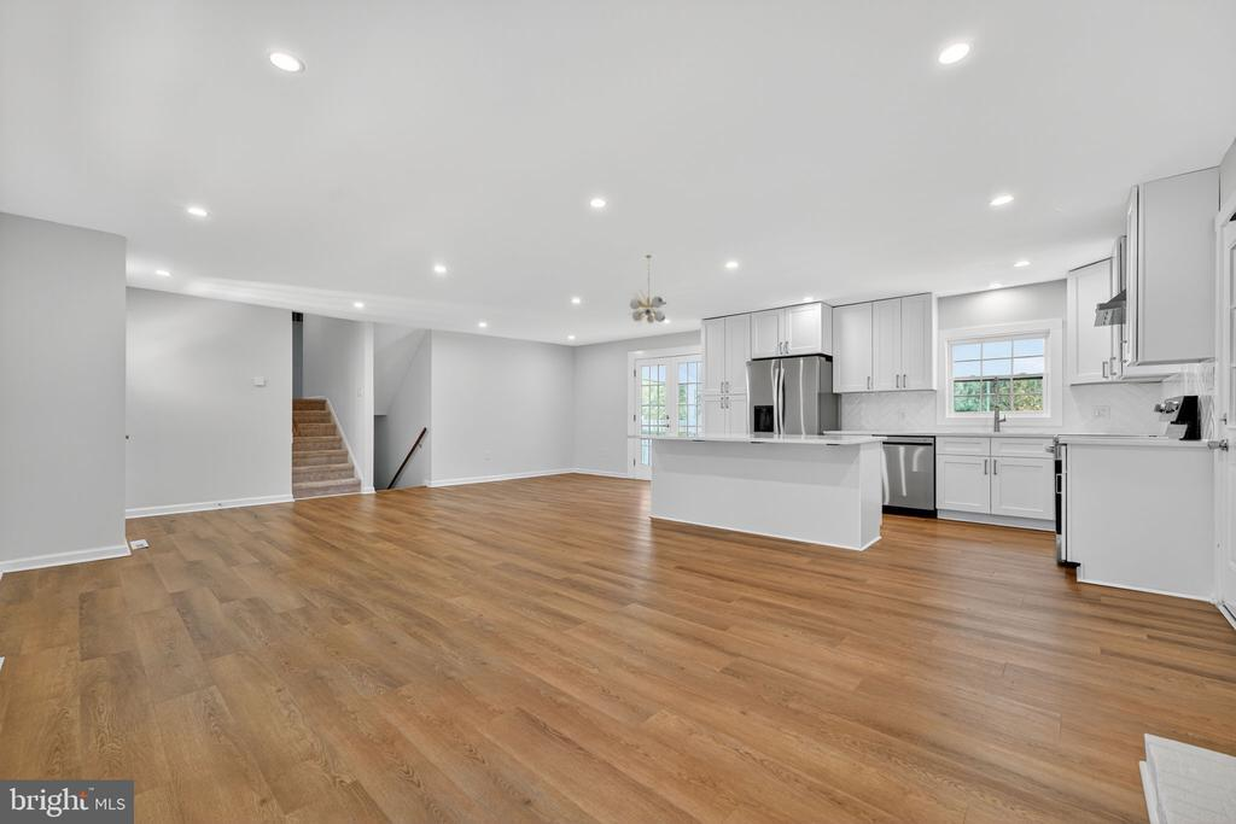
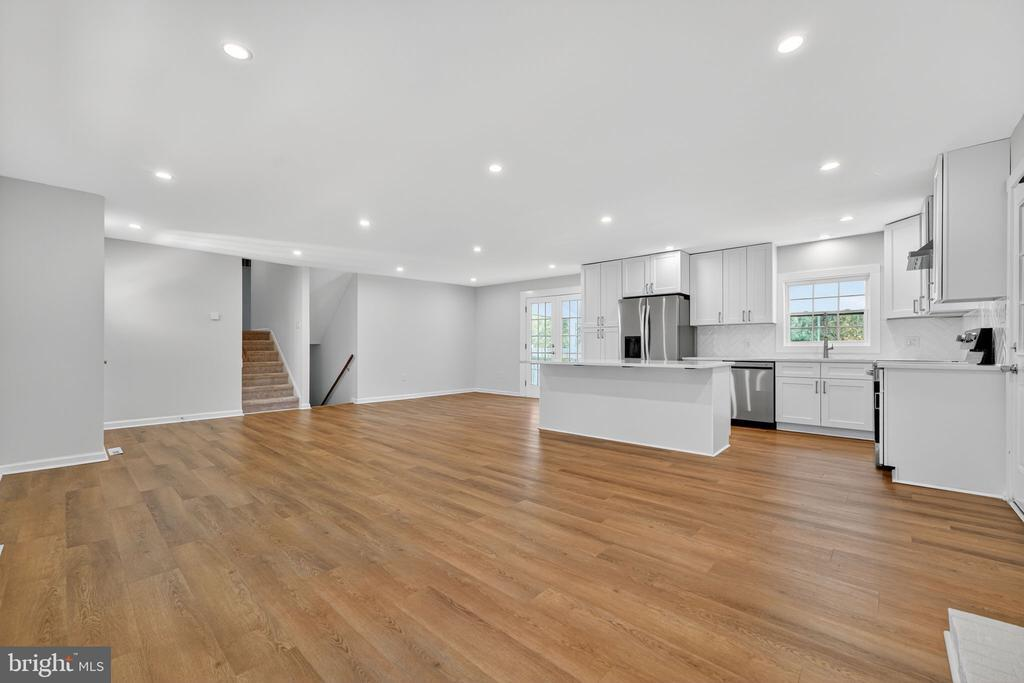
- chandelier (648, 291)
